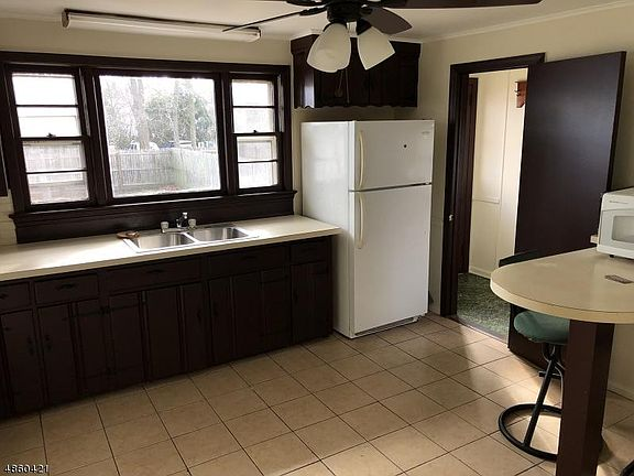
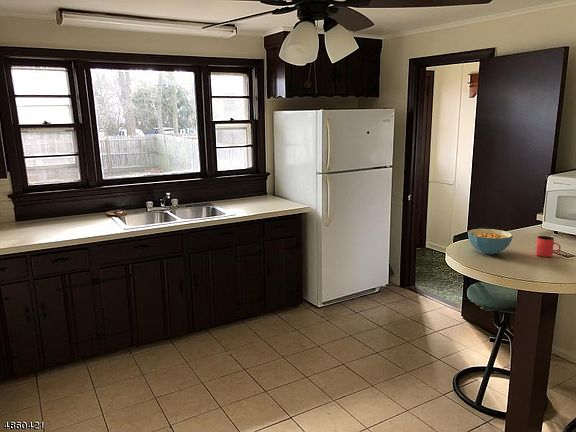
+ cereal bowl (489, 243)
+ cup (548, 247)
